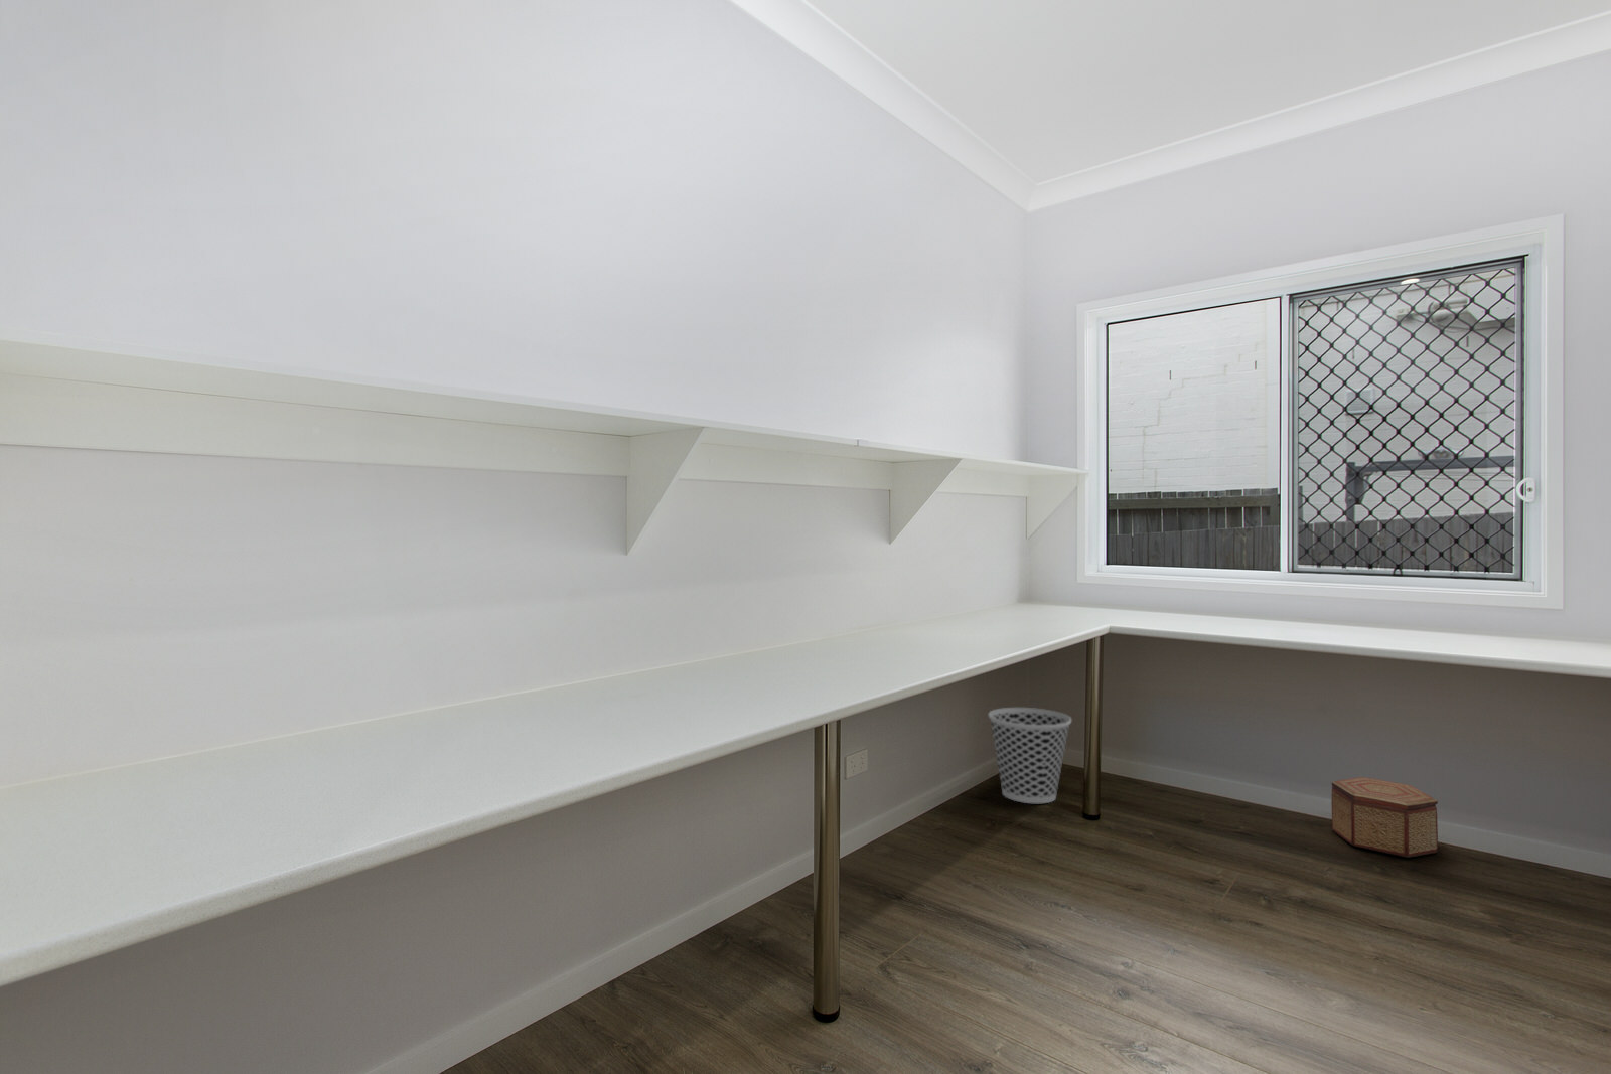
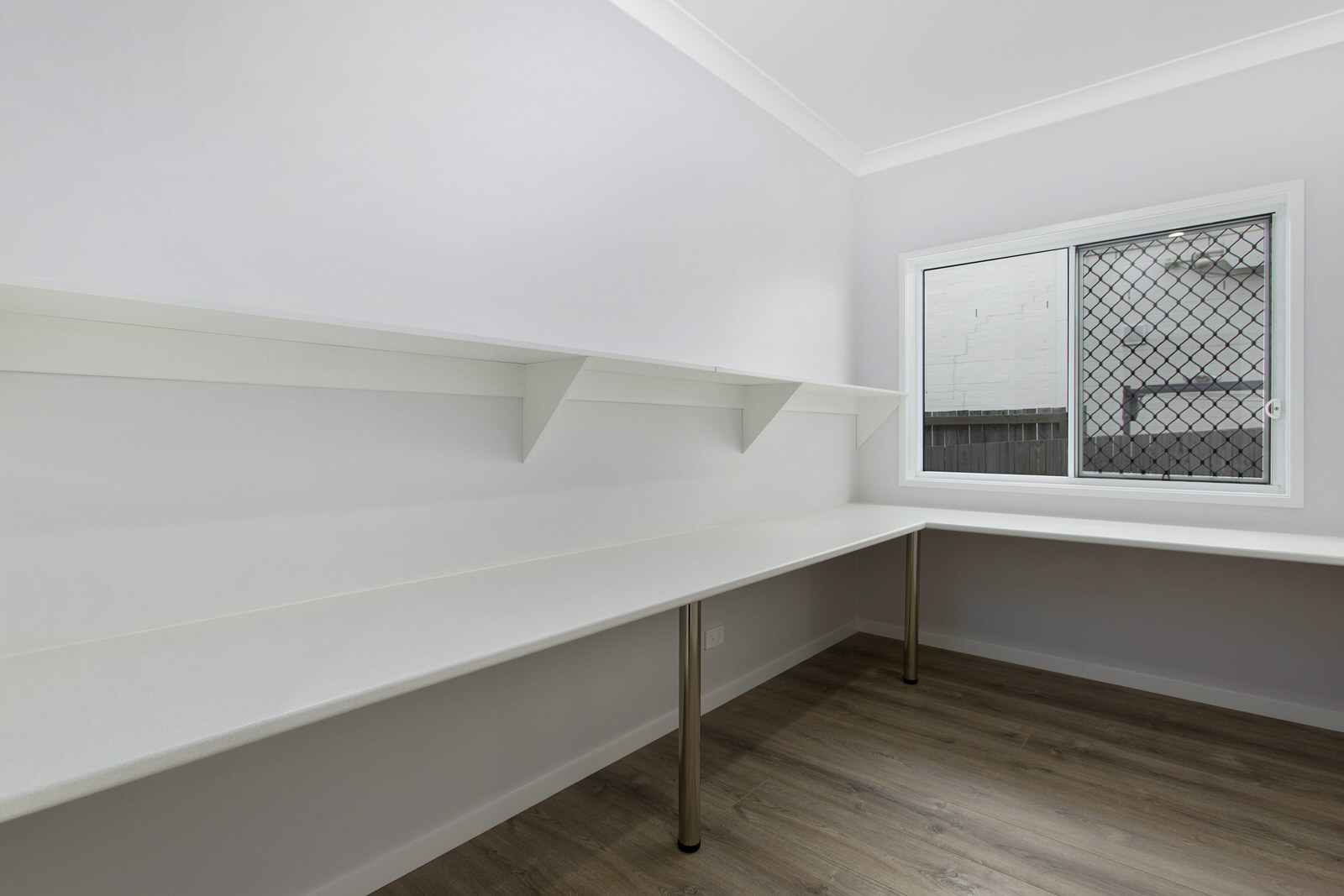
- storage box (1382, 814)
- wastebasket (1028, 755)
